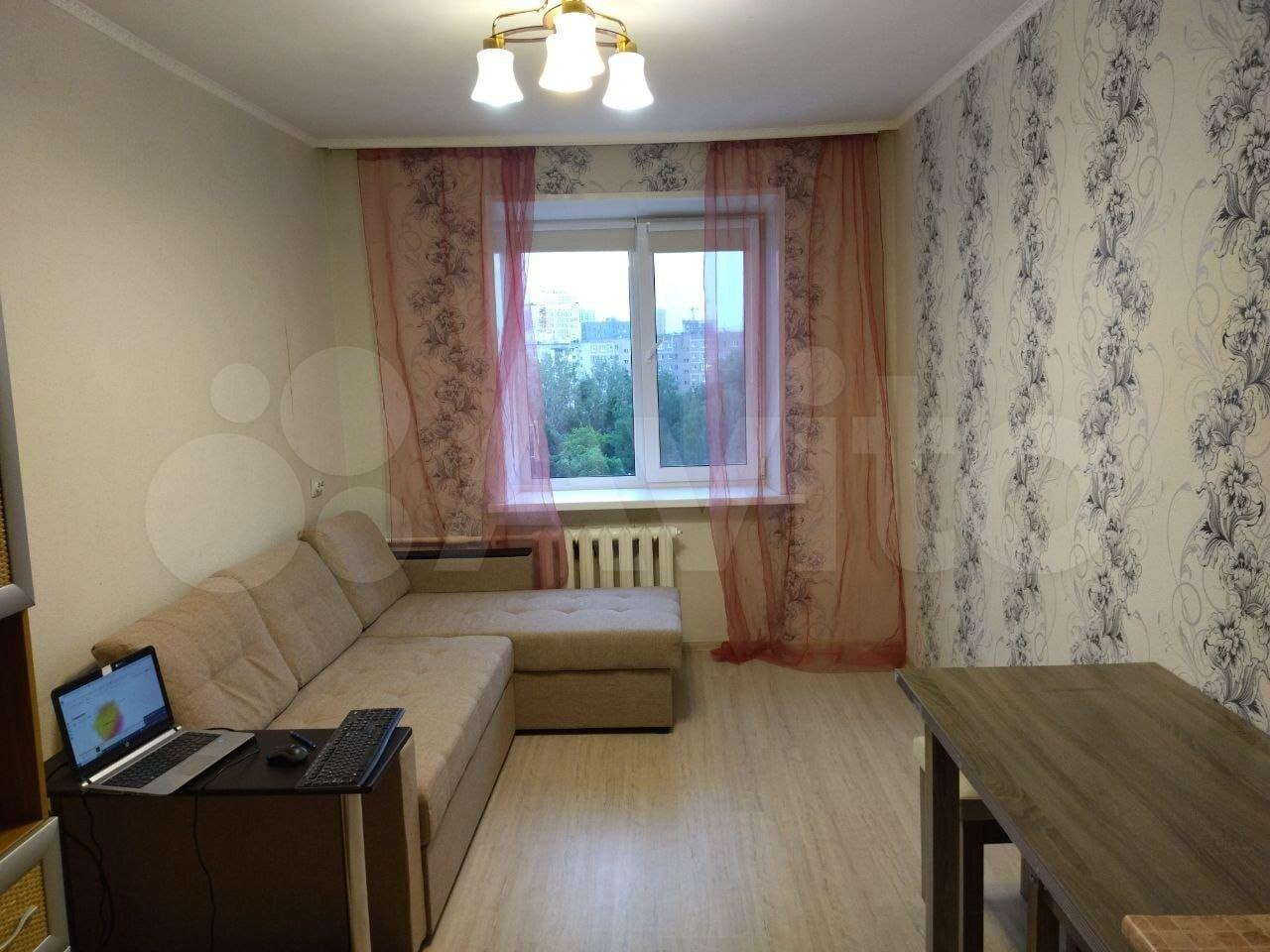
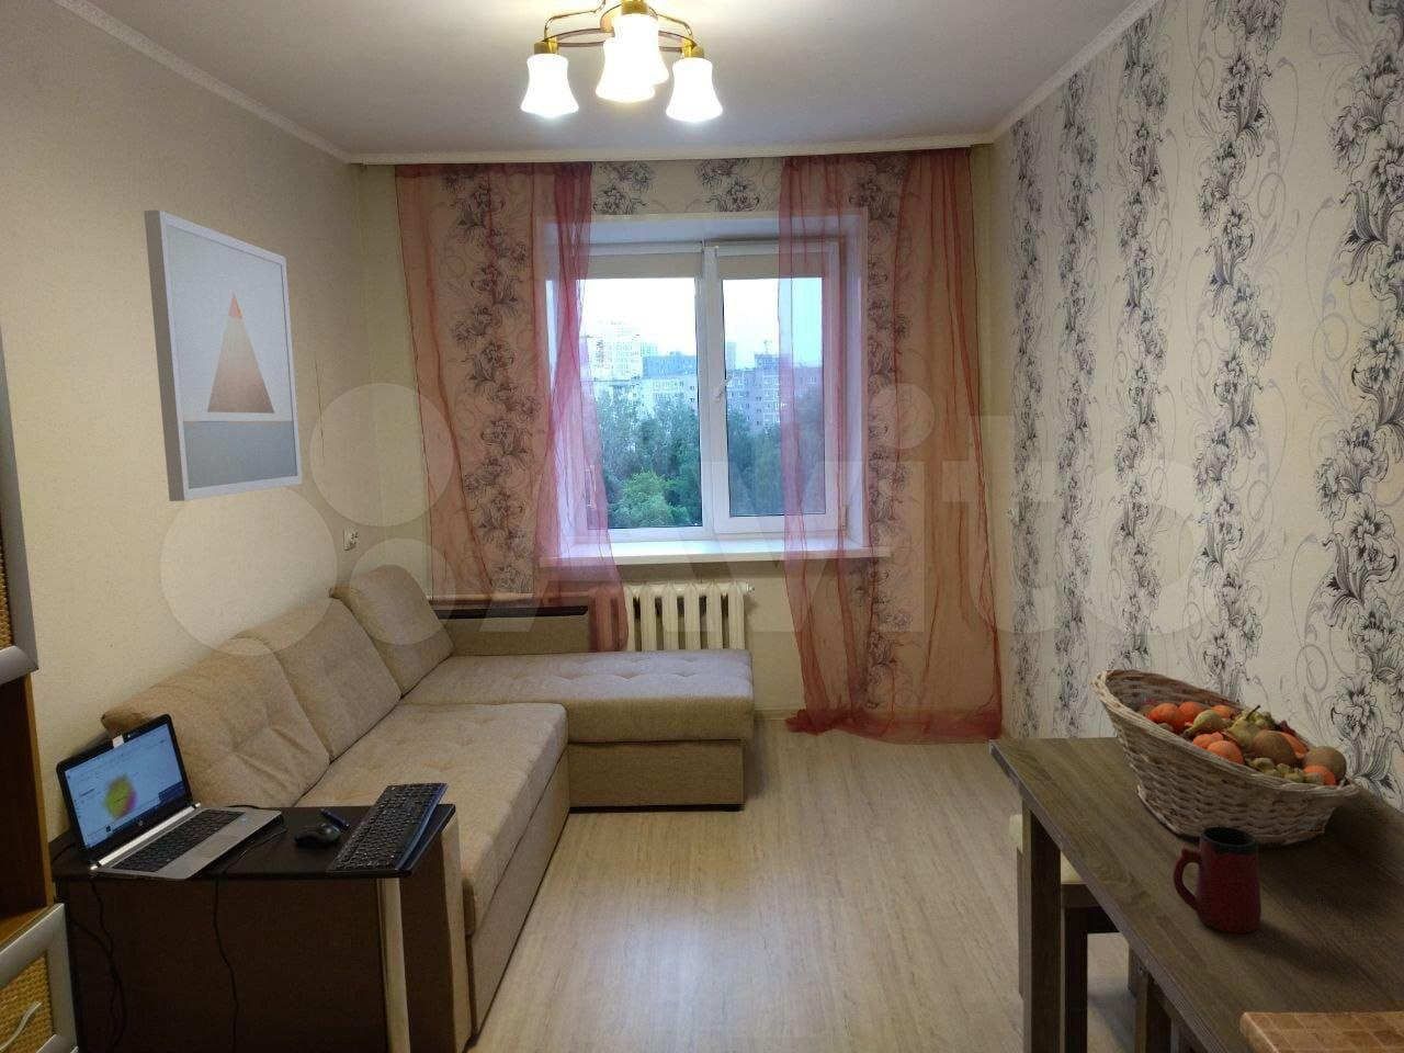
+ wall art (233, 365)
+ fruit basket (1215, 748)
+ mug (1216, 876)
